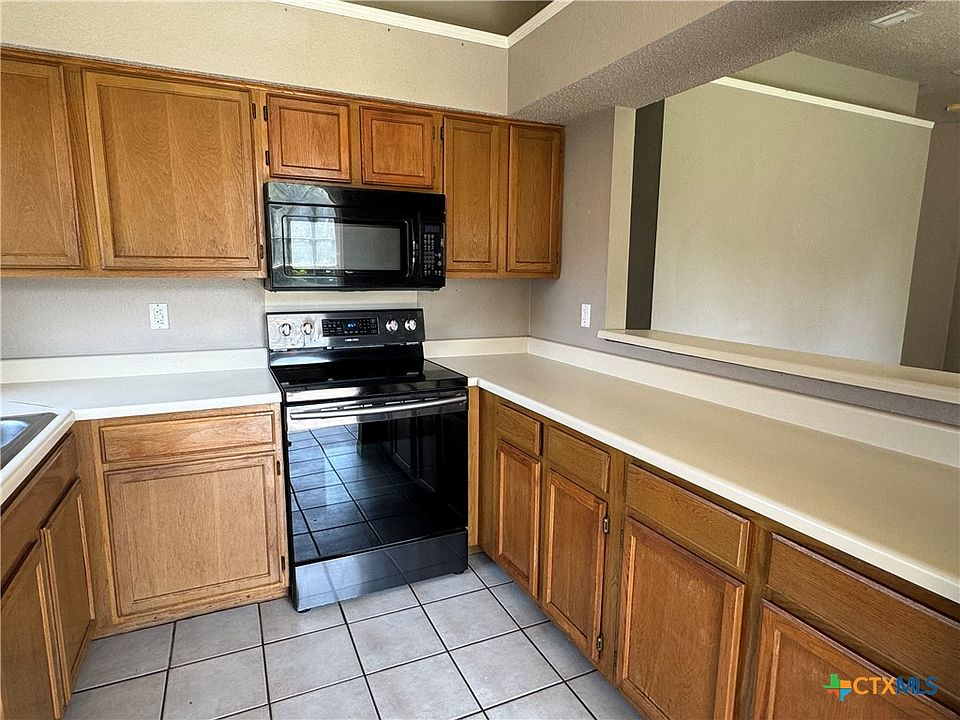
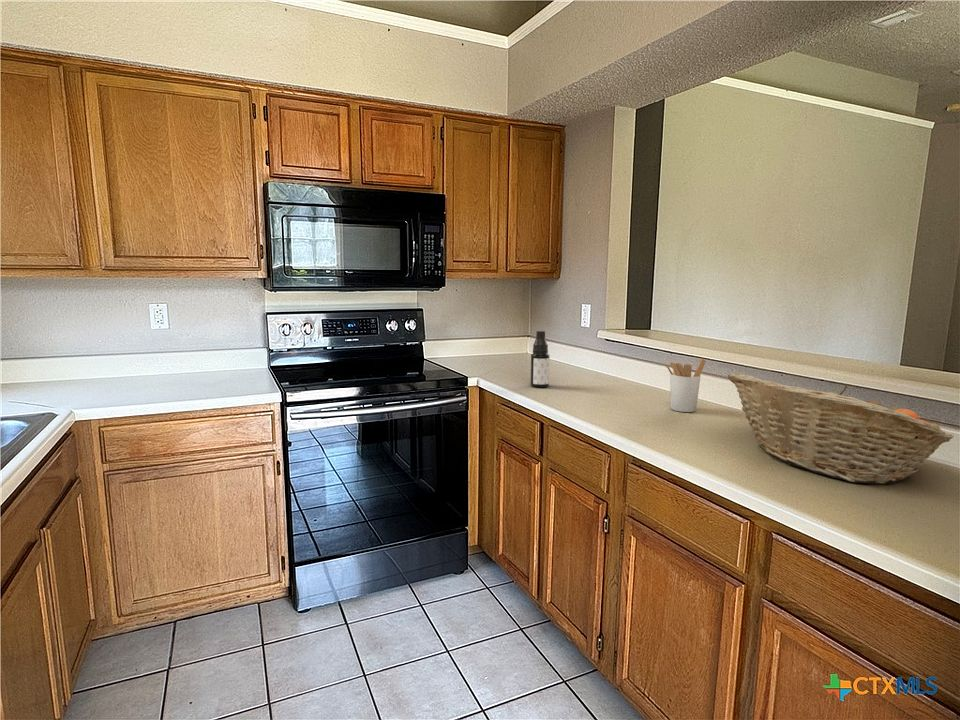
+ utensil holder (683, 384)
+ spray bottle (540, 358)
+ fruit basket (825, 418)
